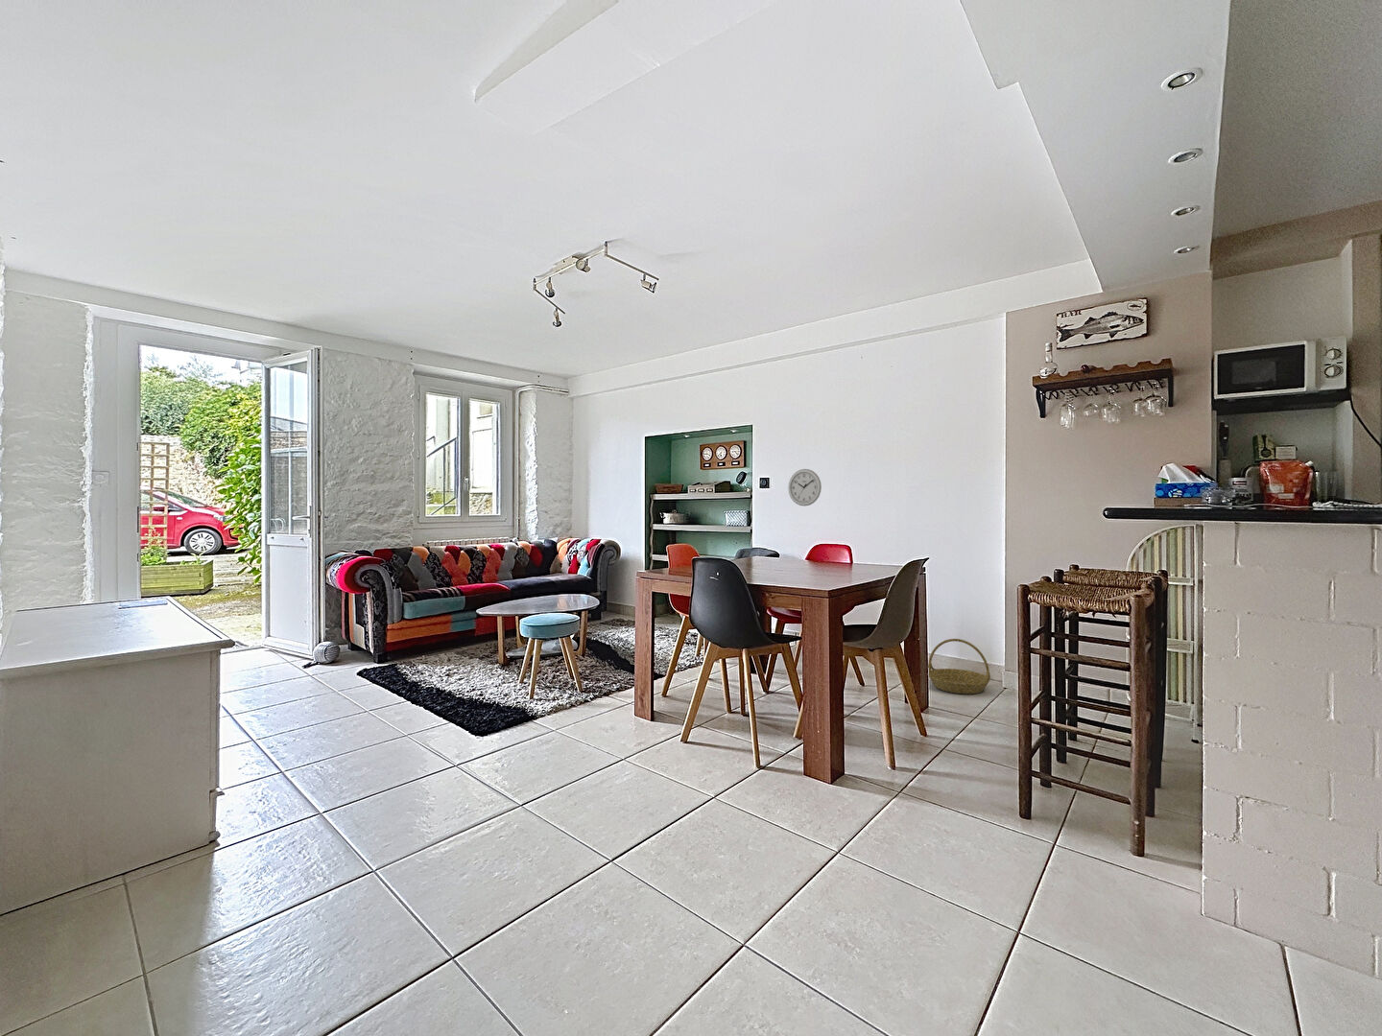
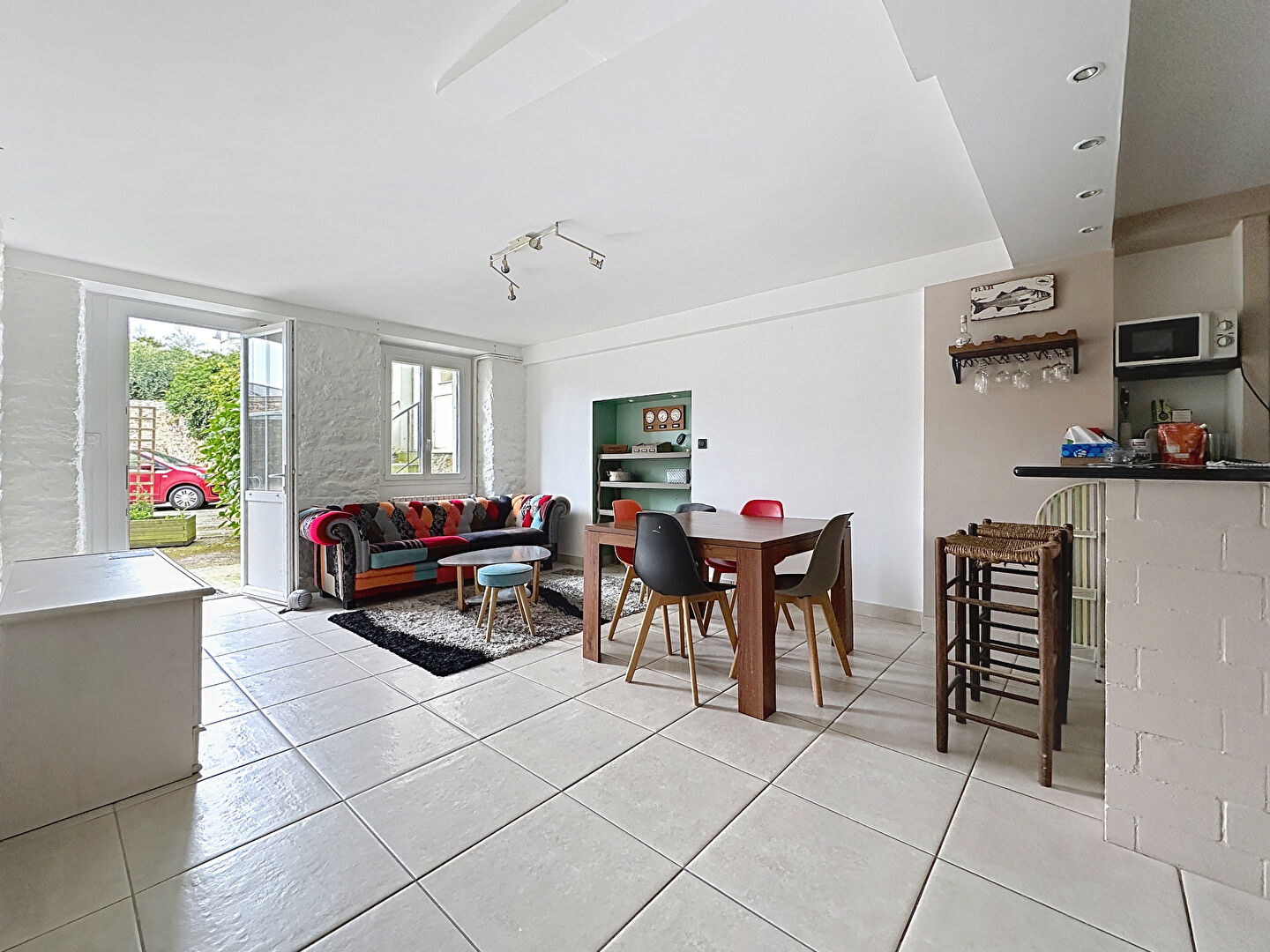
- basket (955, 668)
- wall clock (803, 488)
